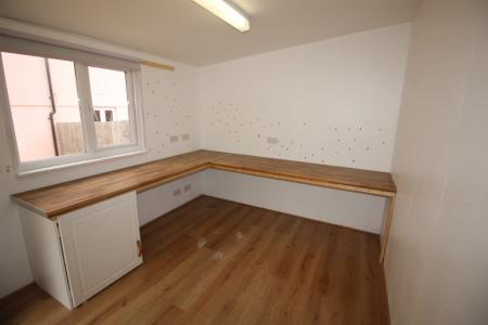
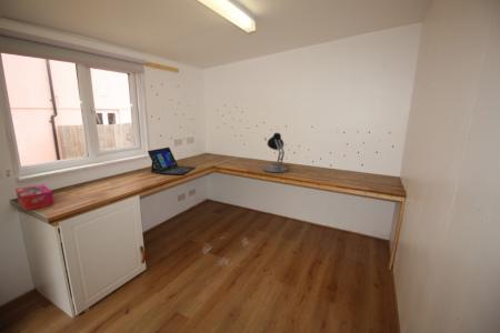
+ tissue box (34, 196)
+ desk lamp (278, 150)
+ laptop (173, 159)
